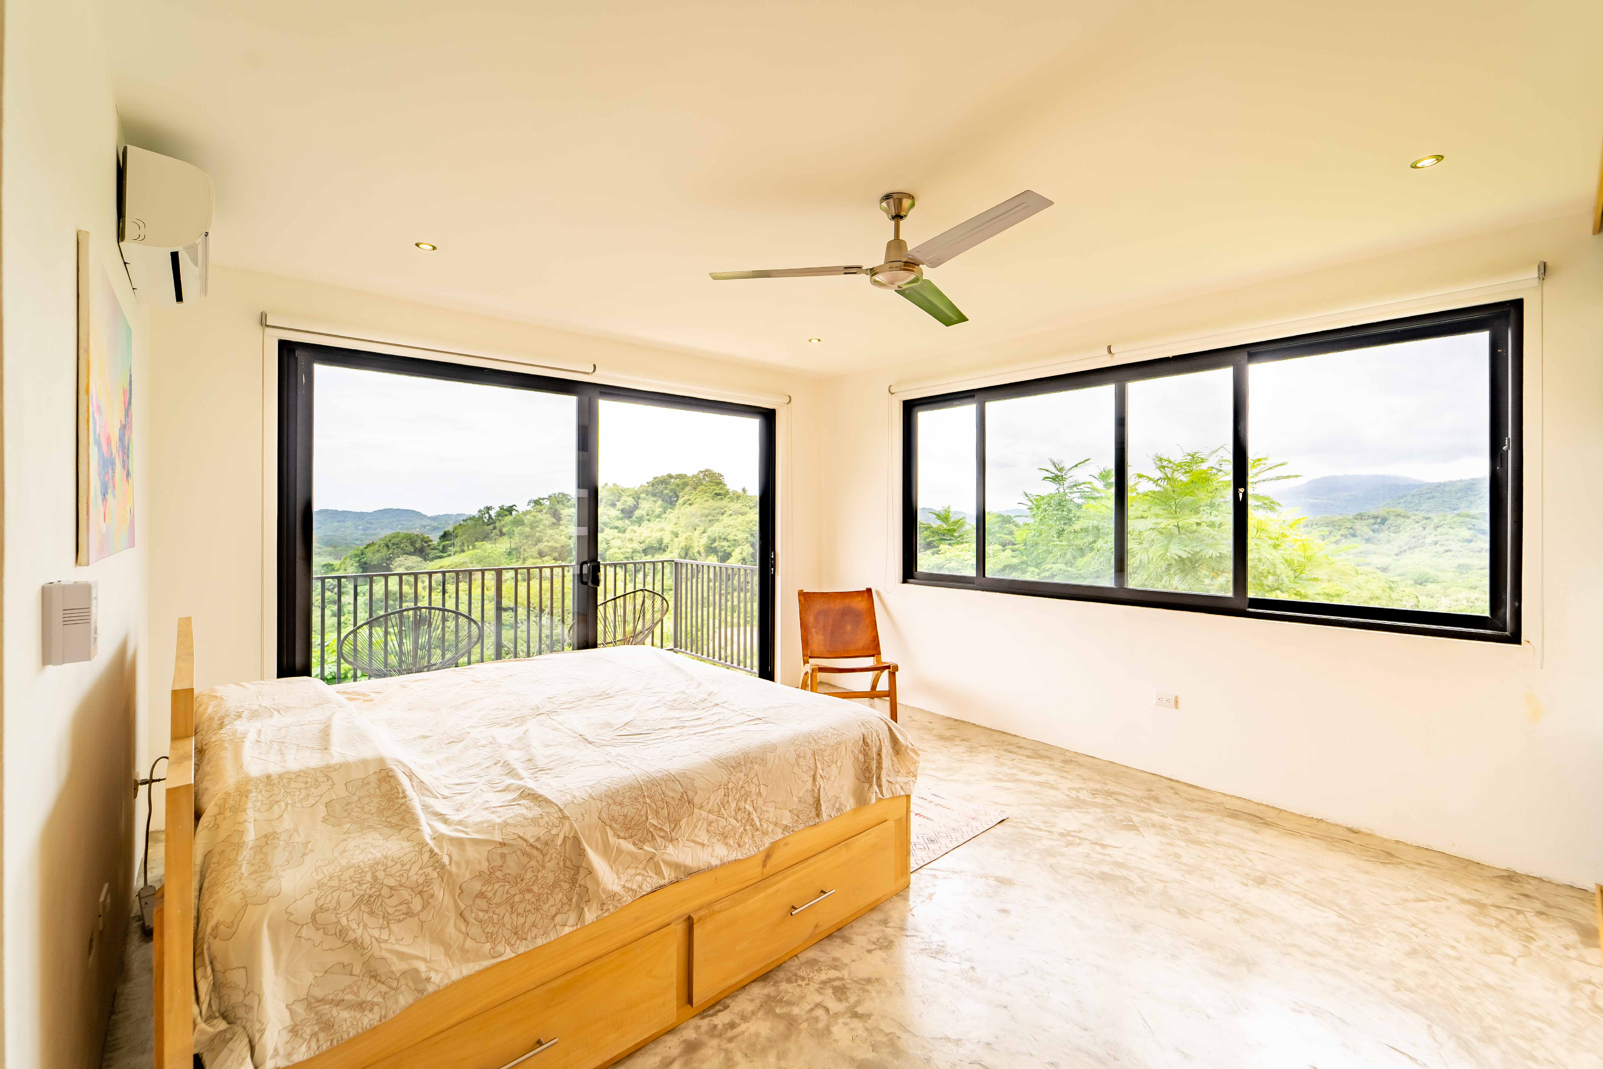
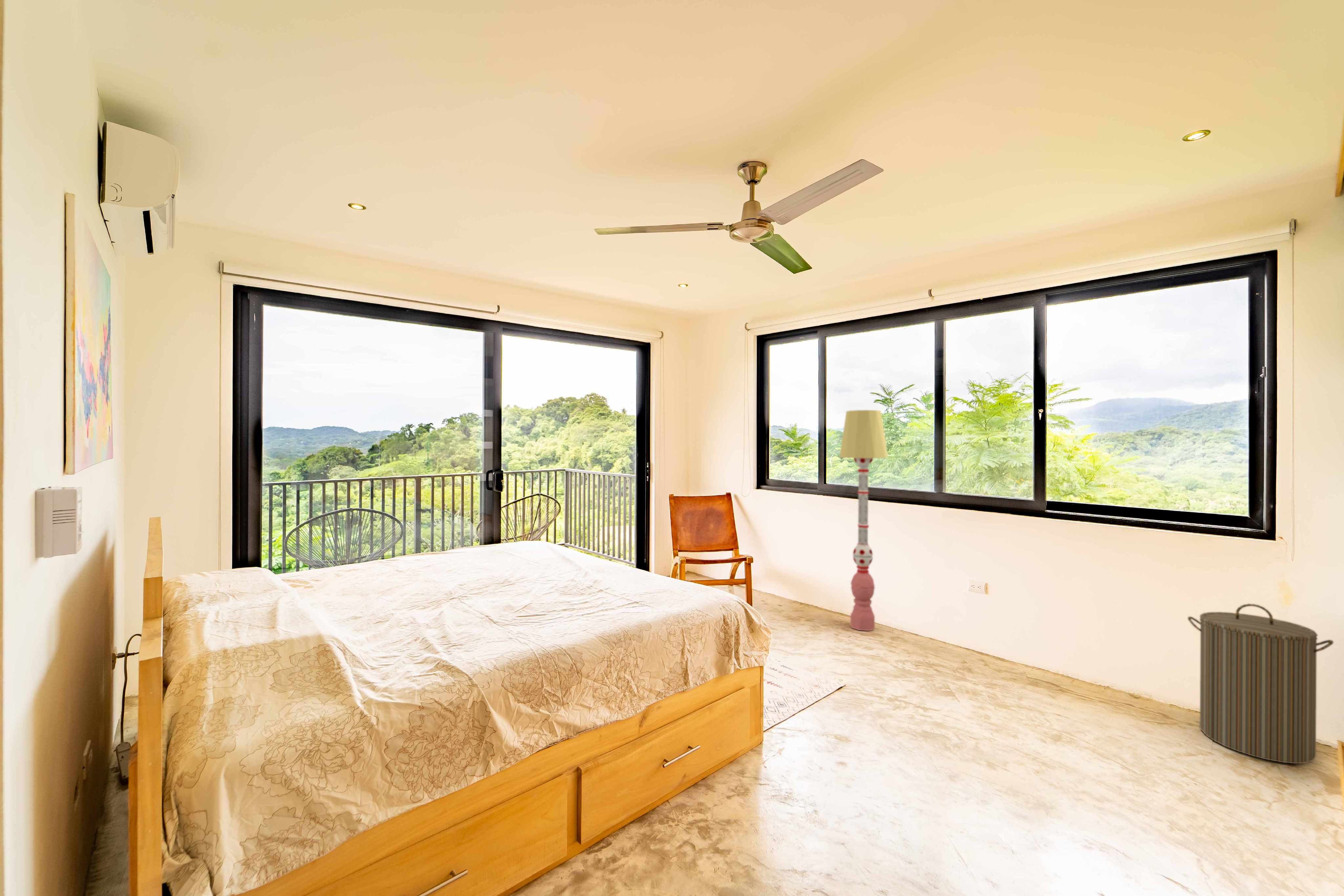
+ laundry hamper (1255, 673)
+ floor lamp (863, 519)
